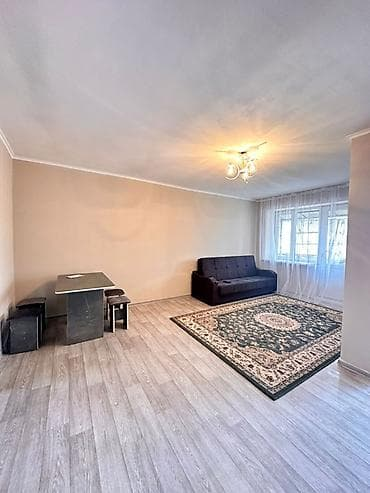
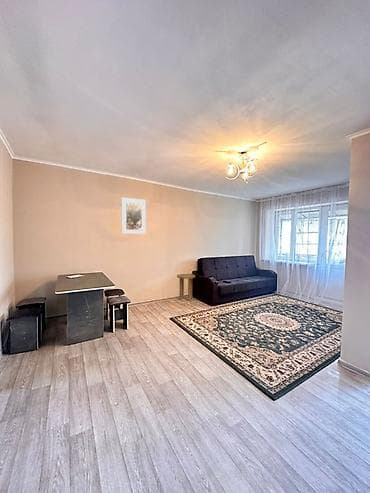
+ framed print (134, 216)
+ side table (183, 286)
